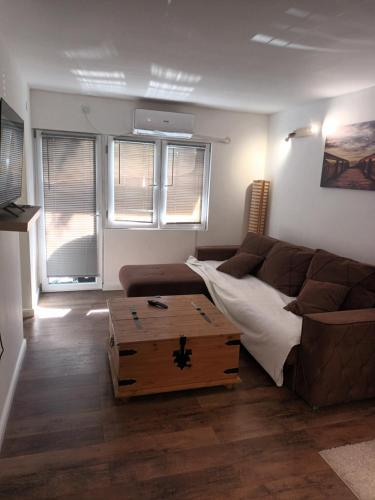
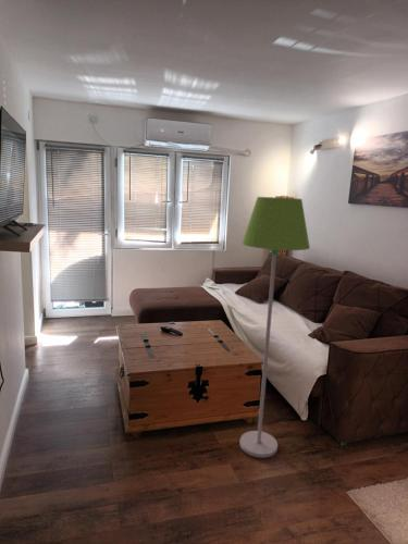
+ floor lamp (268, 330)
